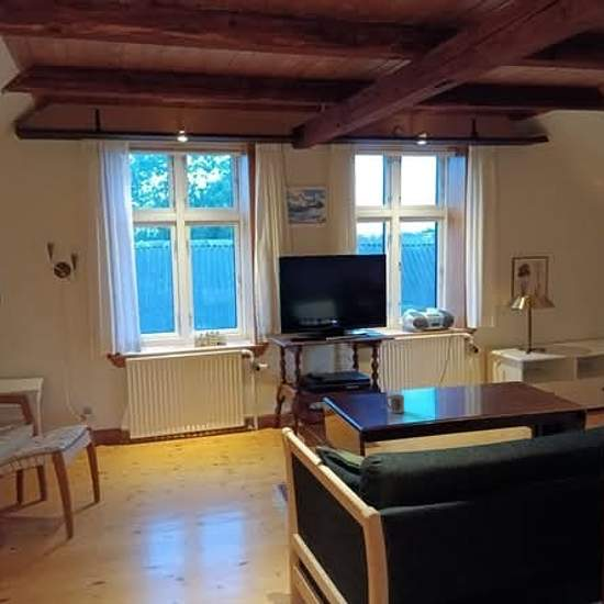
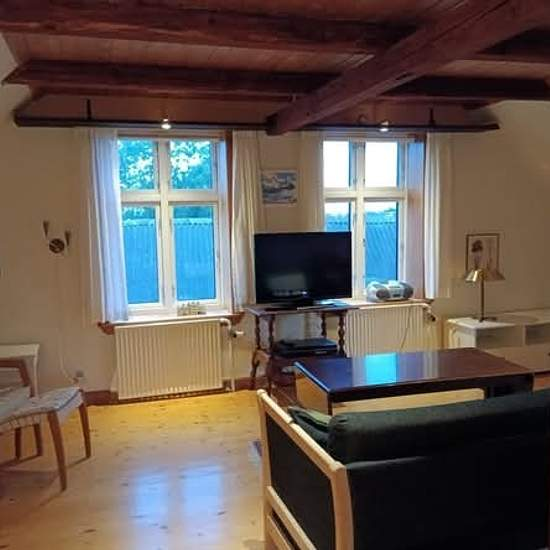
- cup (394, 403)
